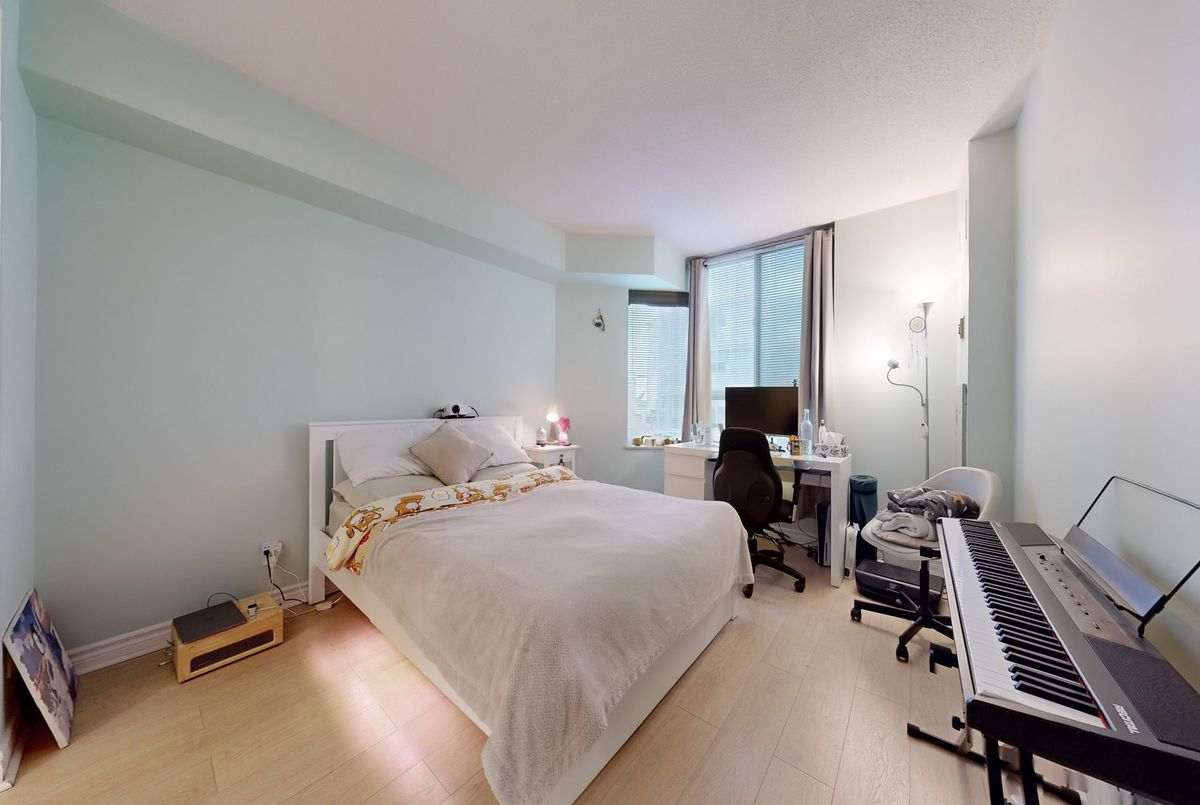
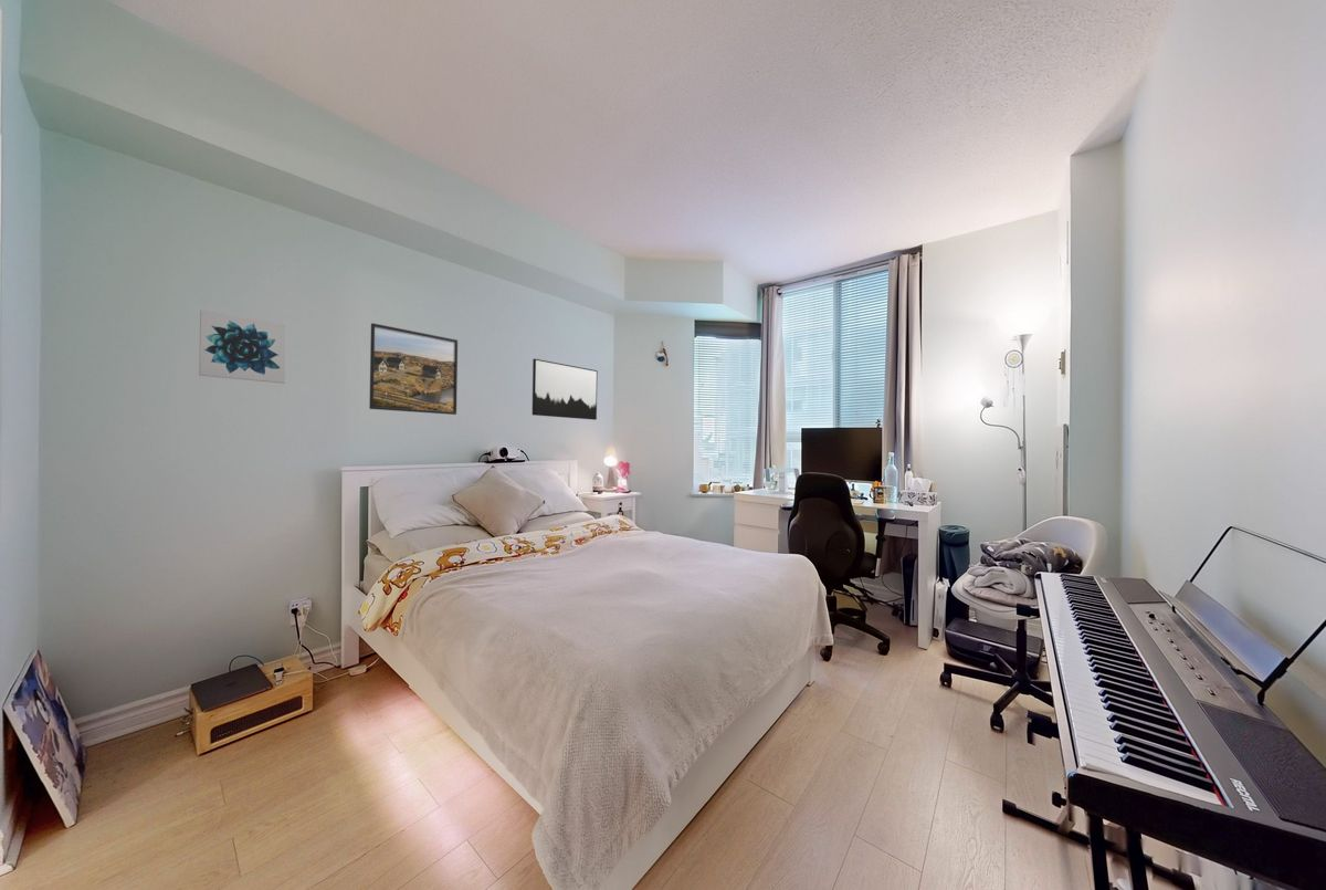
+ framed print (417, 371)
+ wall art (567, 390)
+ wall art (244, 348)
